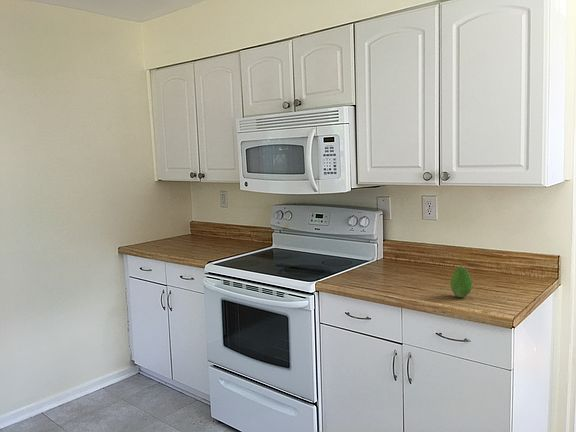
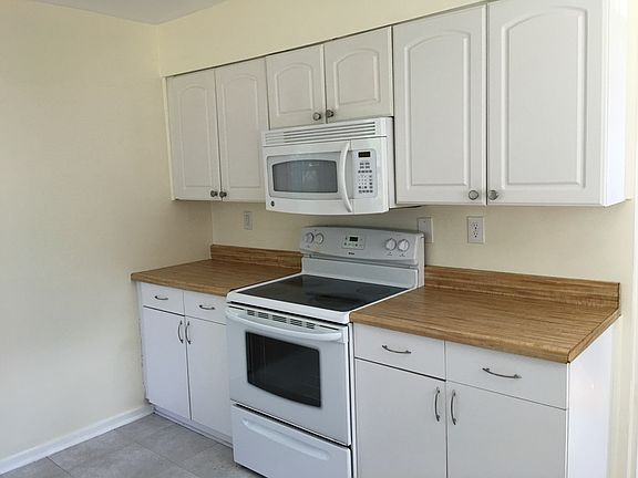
- fruit (461, 281)
